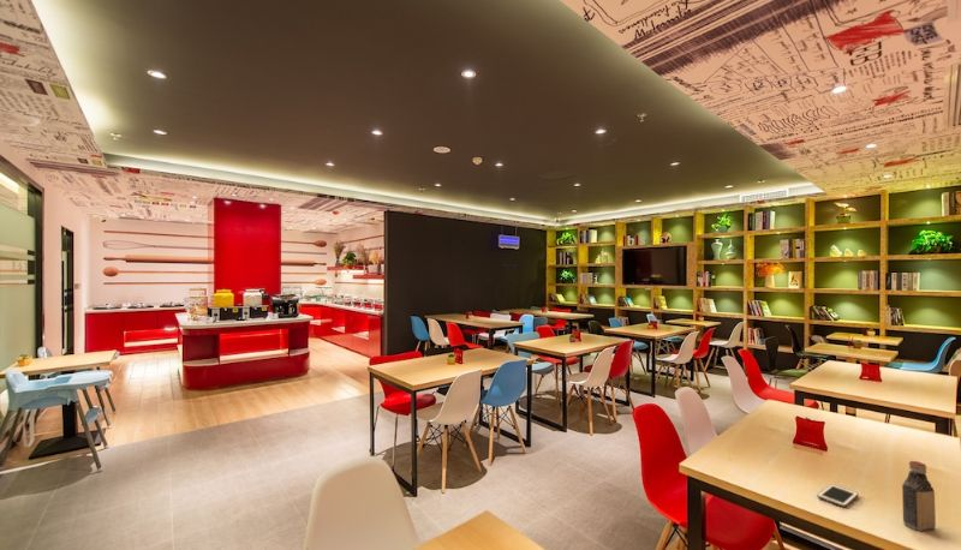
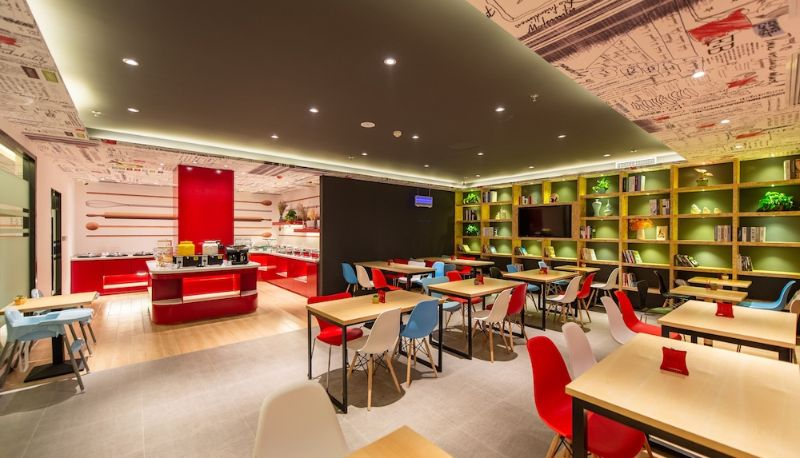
- cell phone (837, 495)
- bottle (918, 494)
